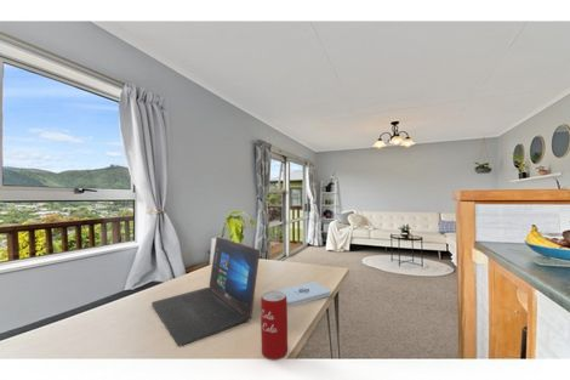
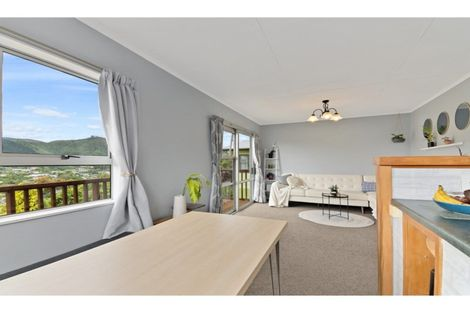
- beverage can (274, 323)
- laptop (210, 278)
- notepad (302, 293)
